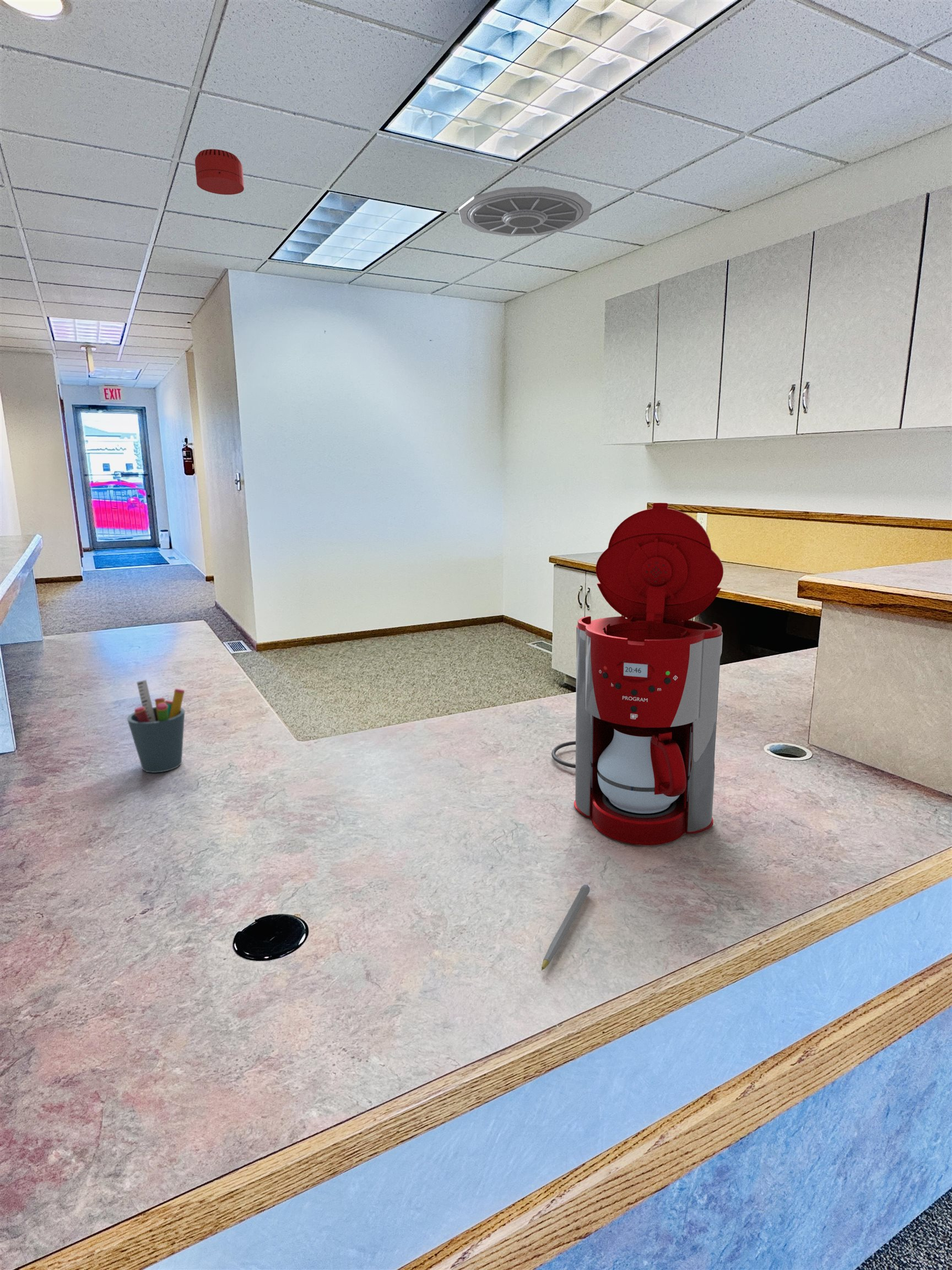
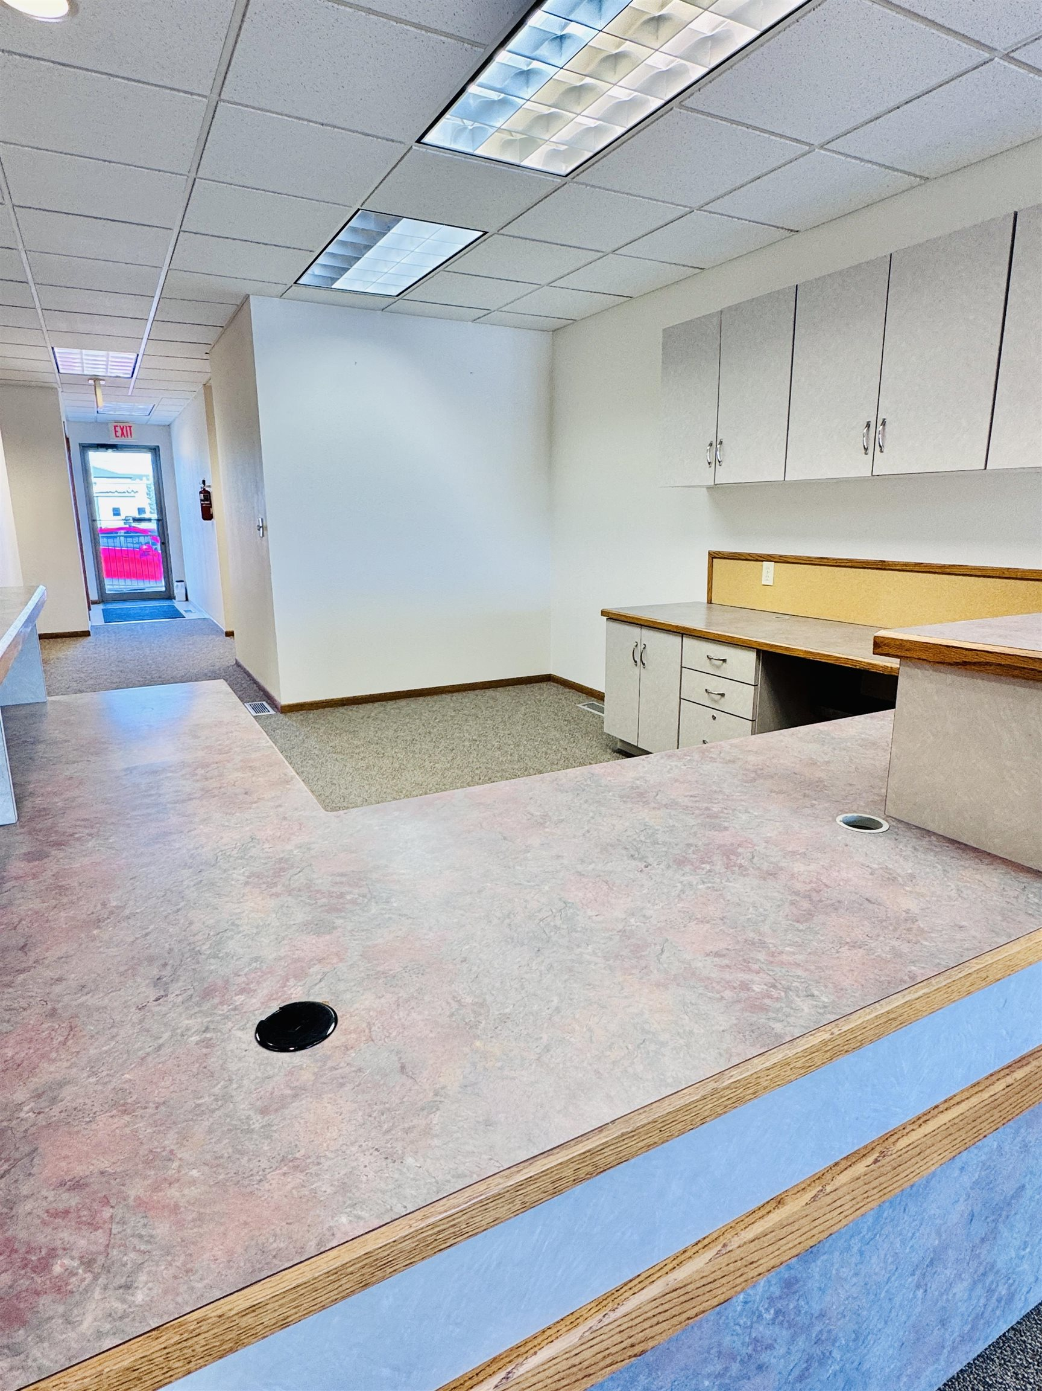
- coffee maker (631, 648)
- pen (566, 924)
- ceiling vent (524, 217)
- smoke detector (219, 171)
- pen holder (158, 726)
